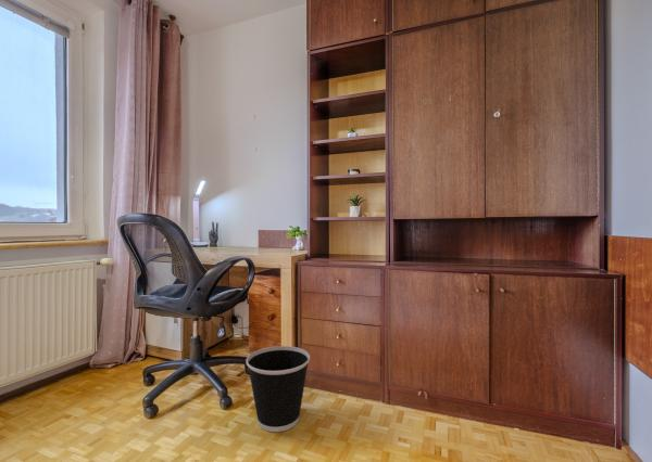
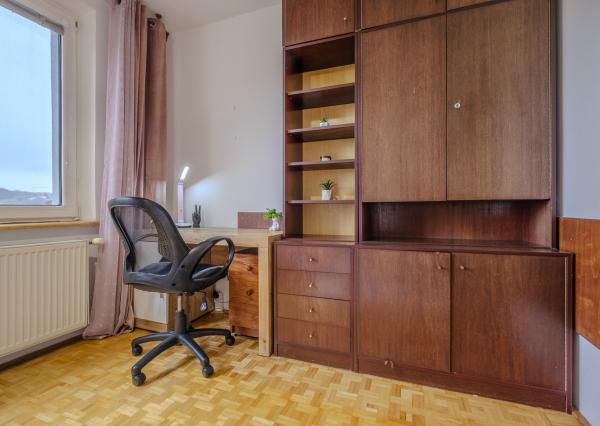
- wastebasket (278, 387)
